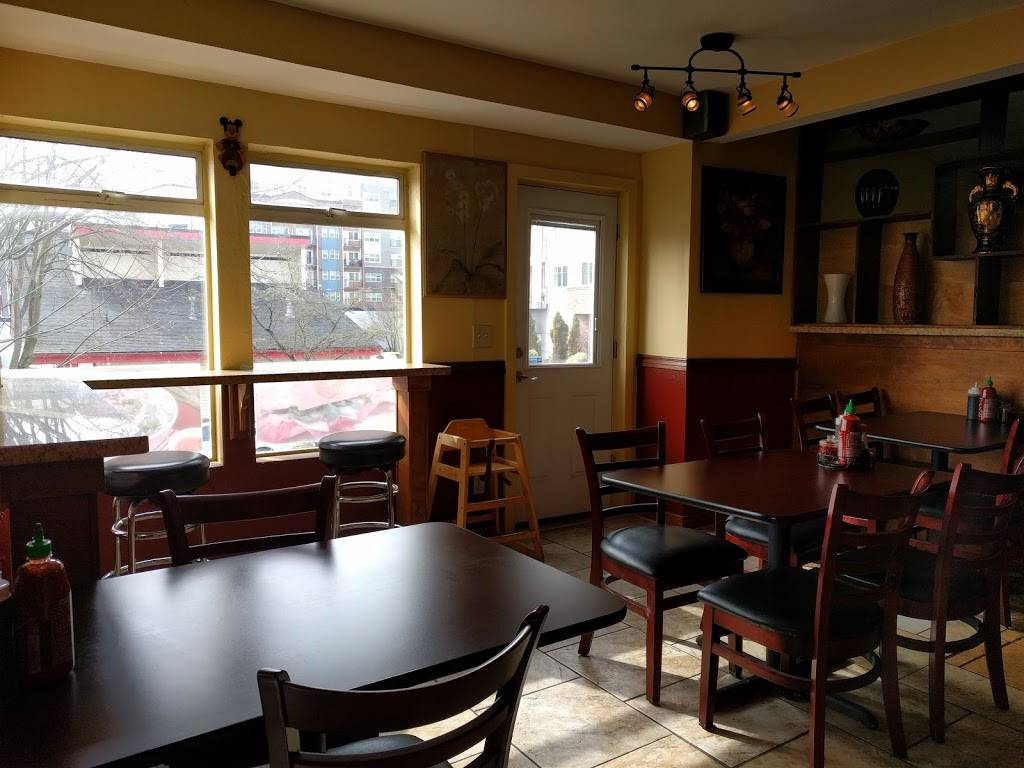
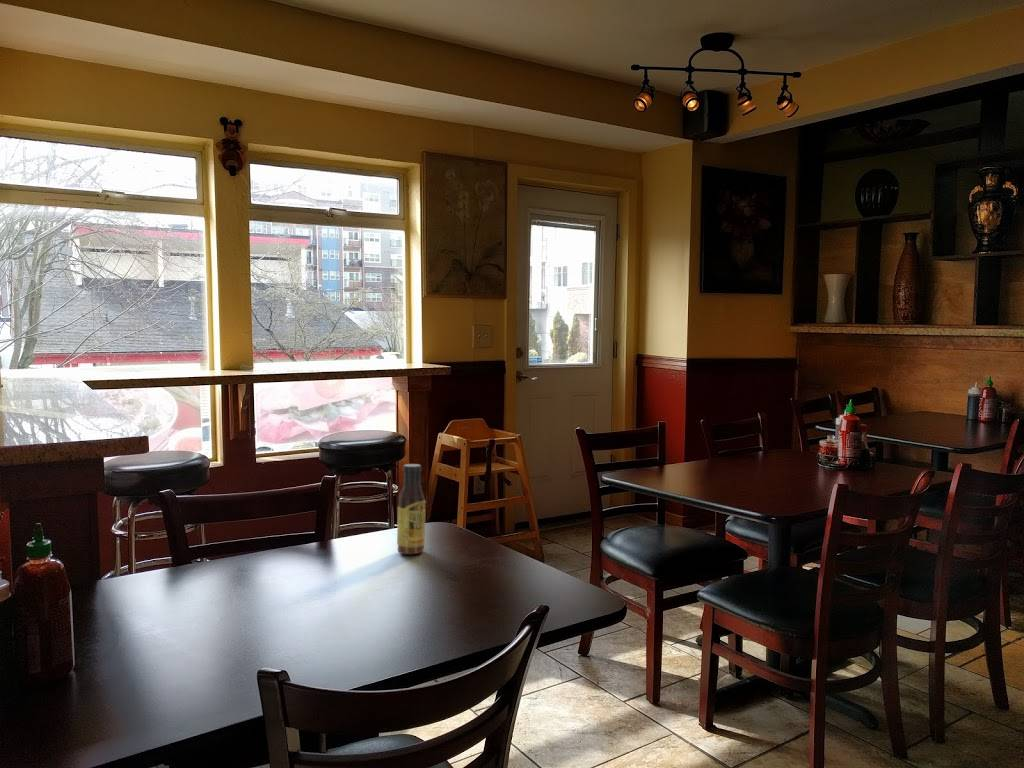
+ sauce bottle (411, 508)
